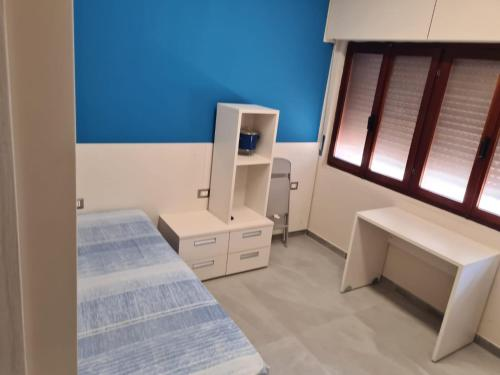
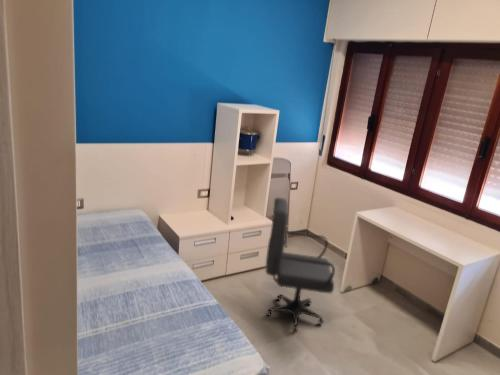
+ office chair (301, 263)
